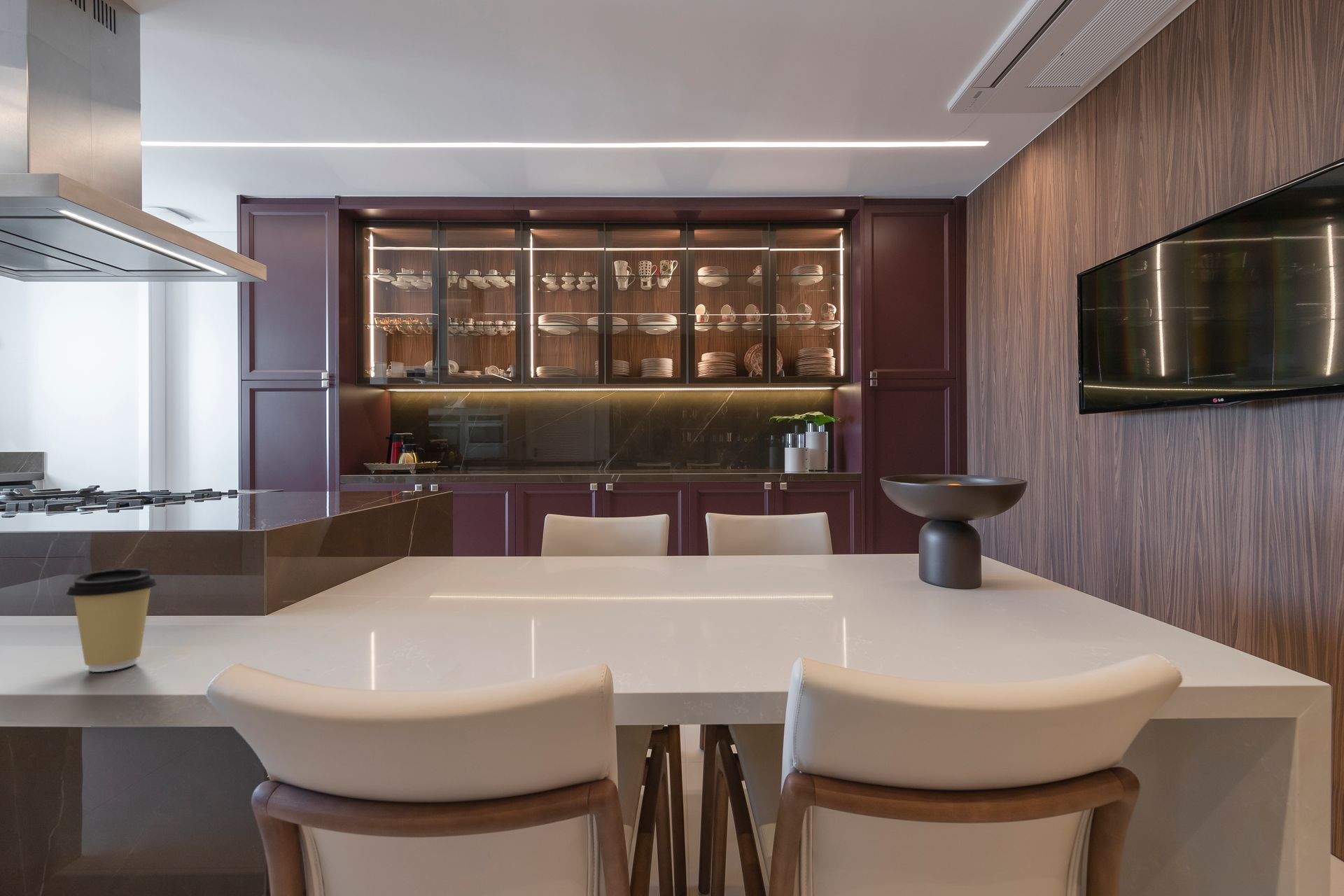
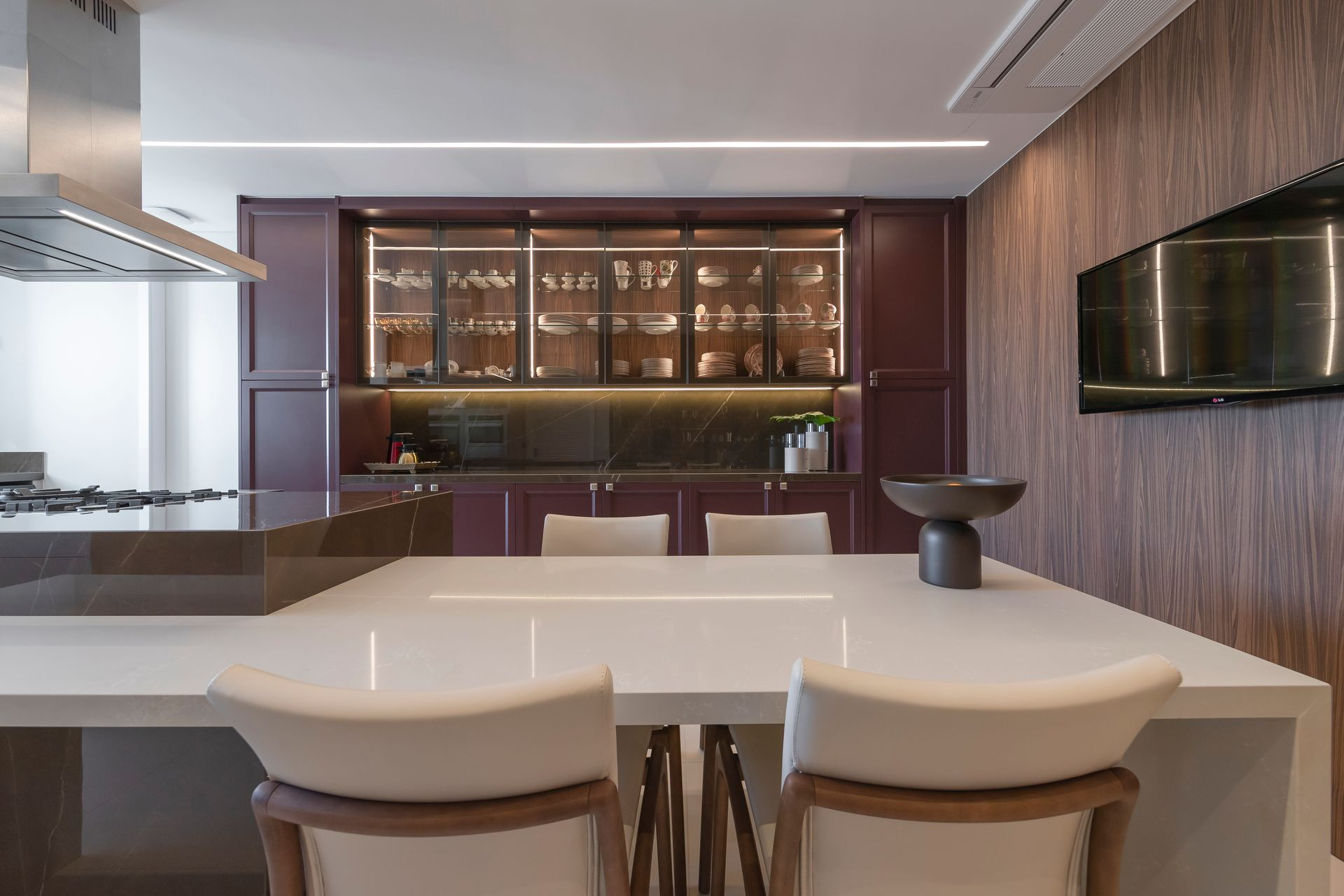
- coffee cup (113, 619)
